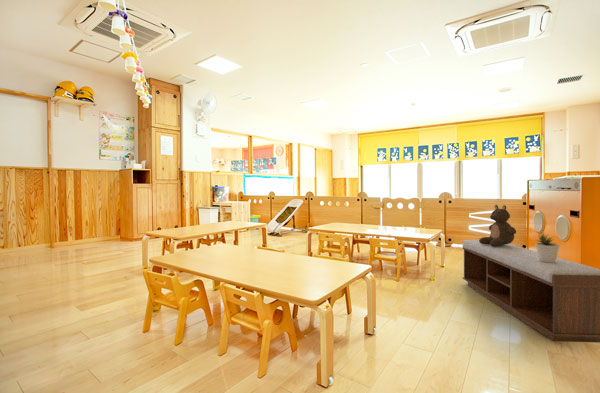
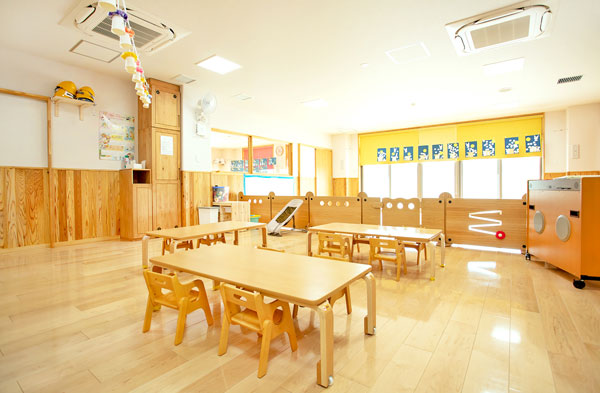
- stuffed bear (497, 225)
- bench (518, 278)
- potted plant (547, 246)
